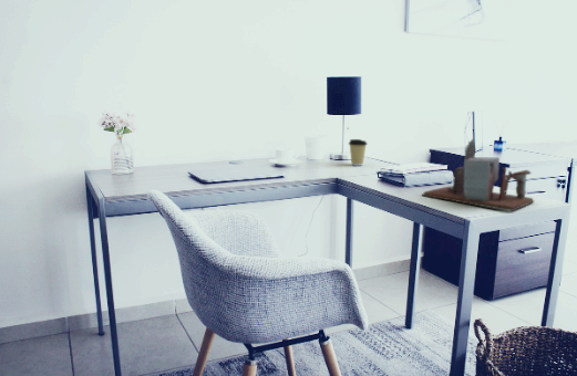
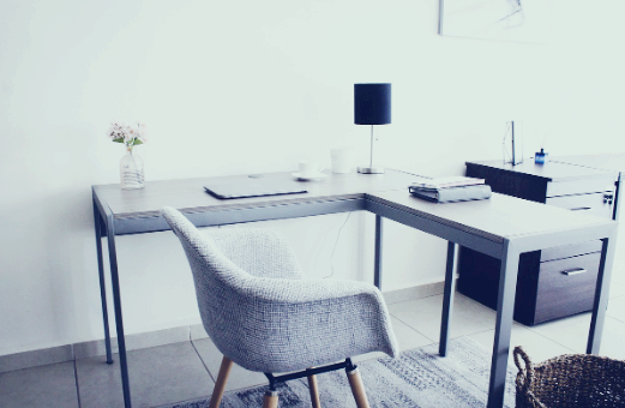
- coffee cup (357, 152)
- desk organizer (478, 169)
